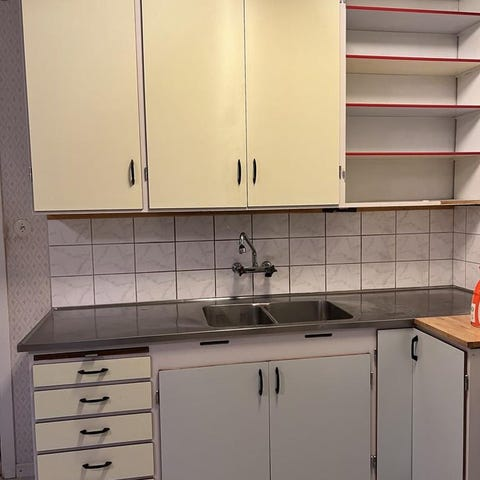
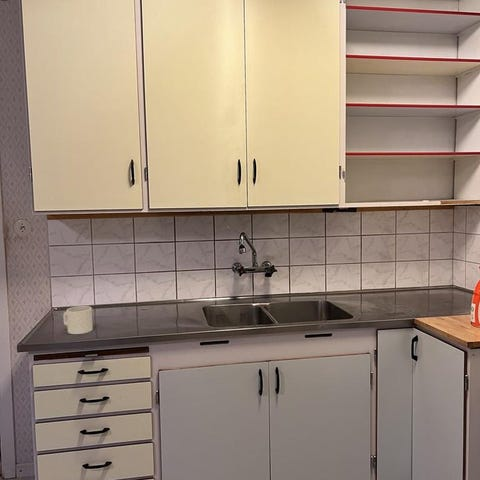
+ mug (76, 319)
